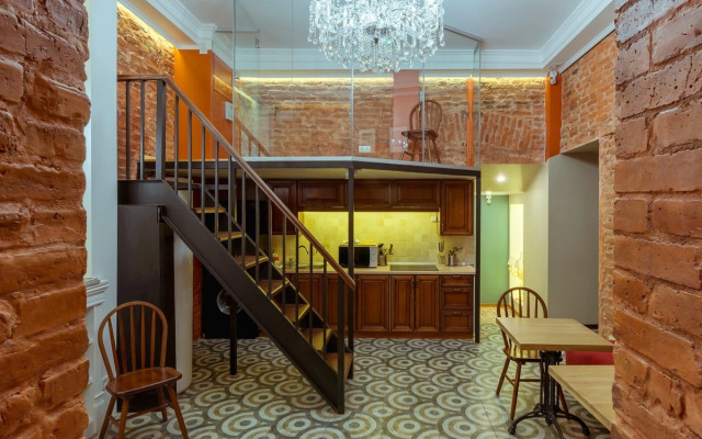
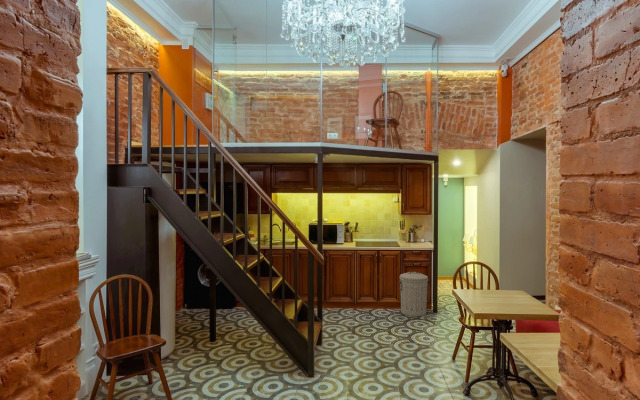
+ trash can (413, 292)
